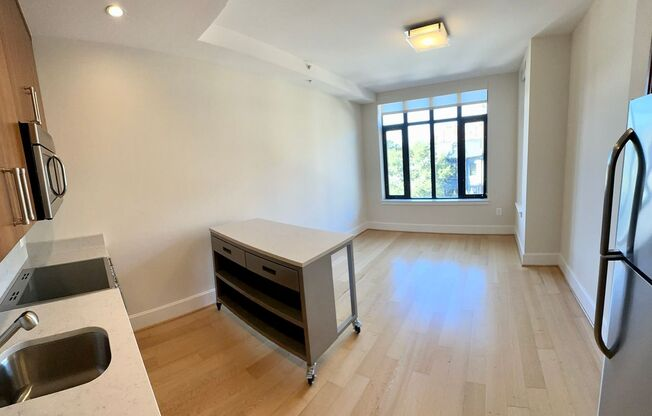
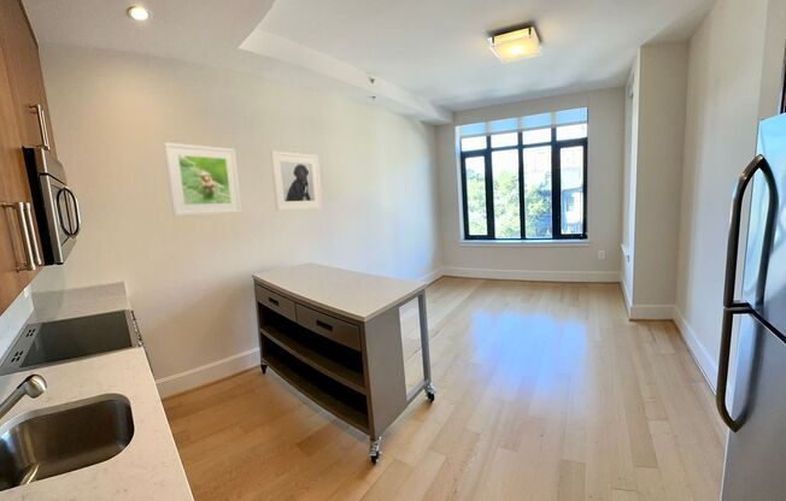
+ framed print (298, 182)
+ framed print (205, 181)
